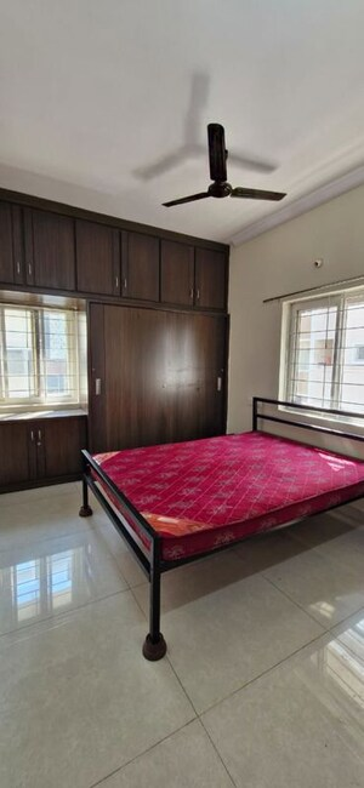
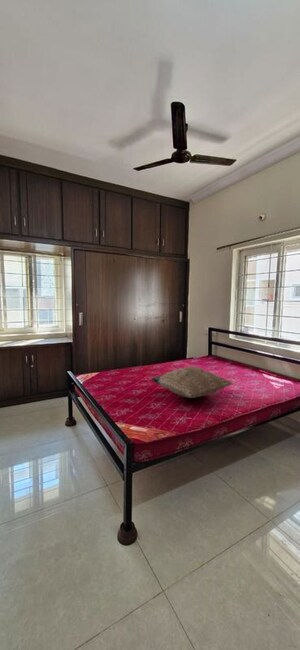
+ cushion (190, 381)
